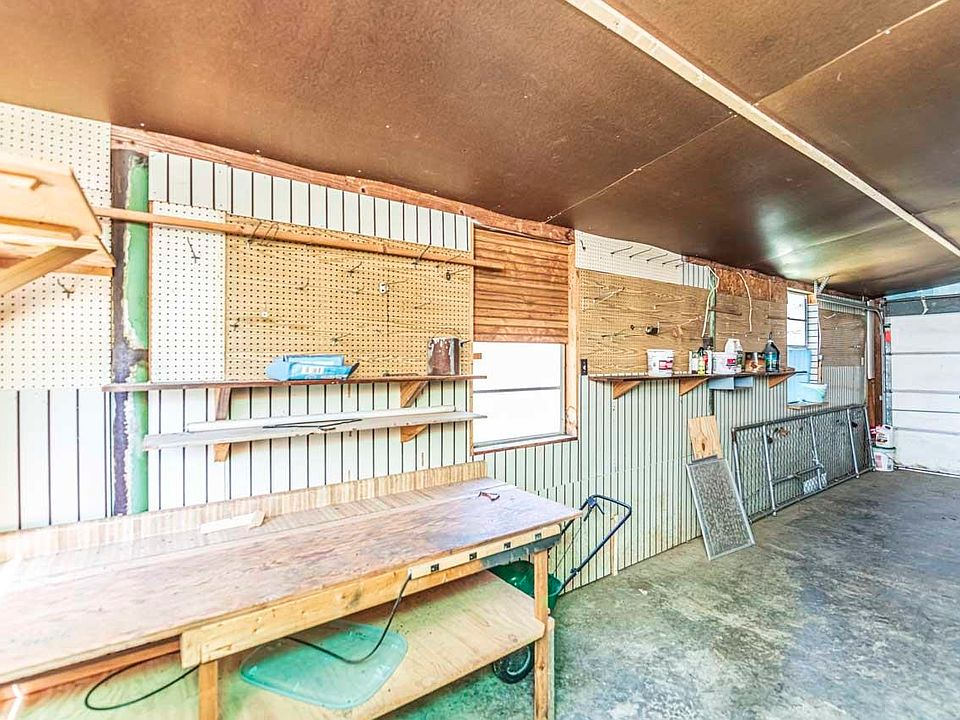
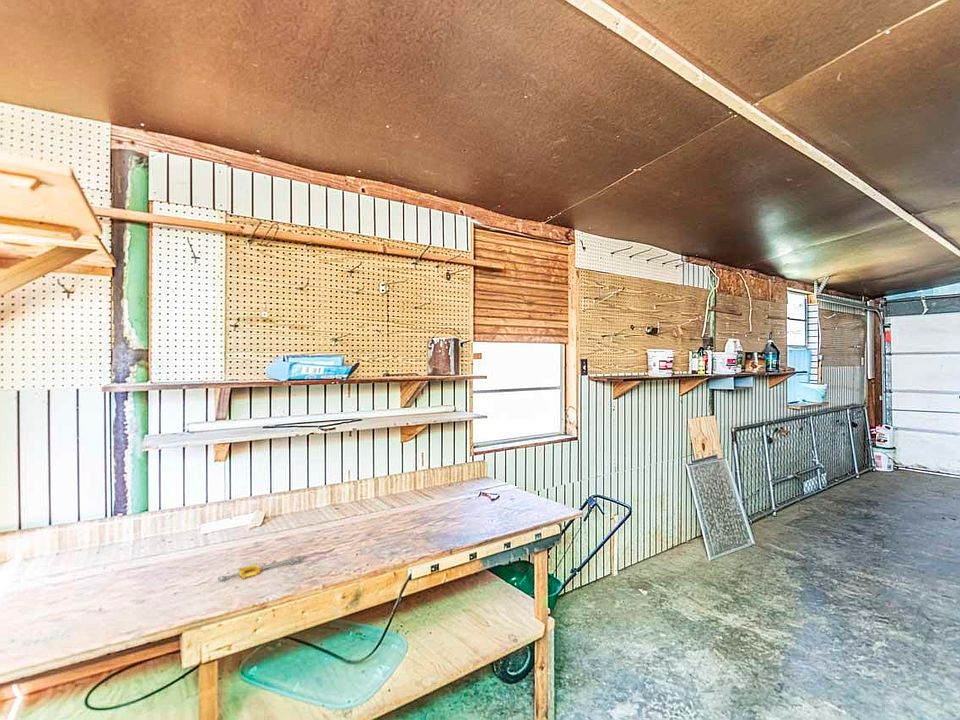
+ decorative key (254, 574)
